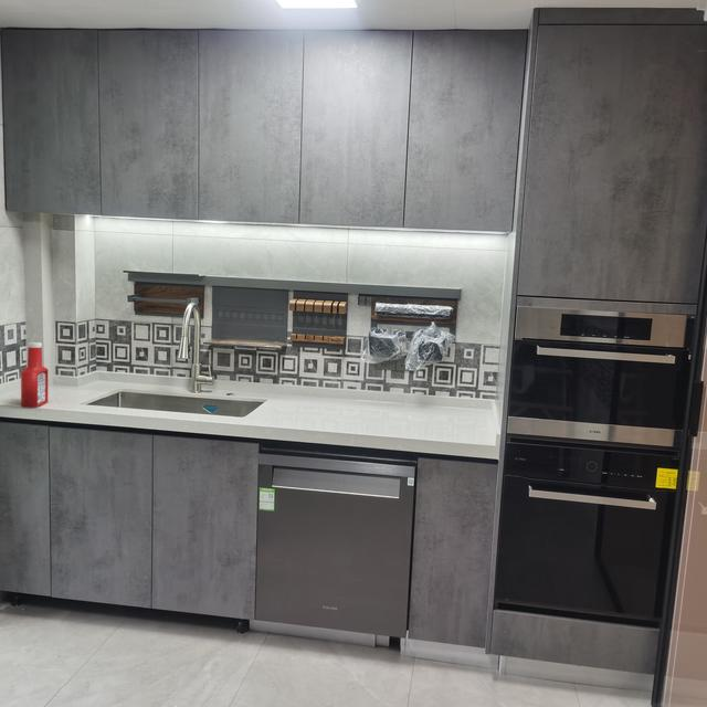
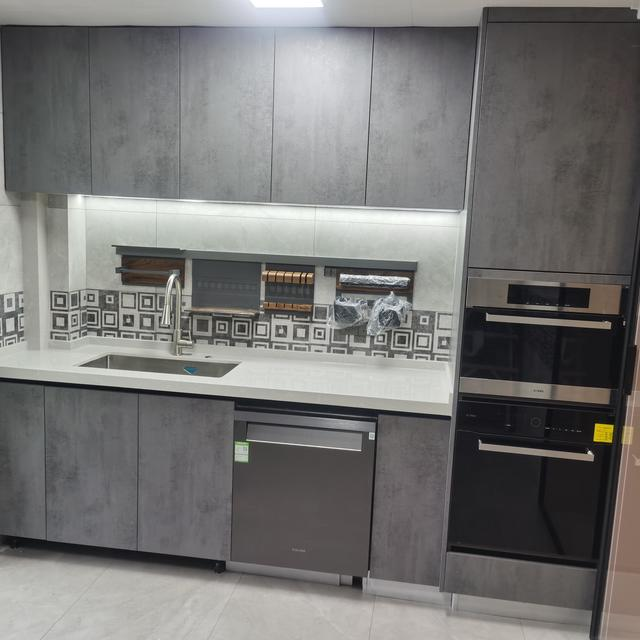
- soap bottle (34, 373)
